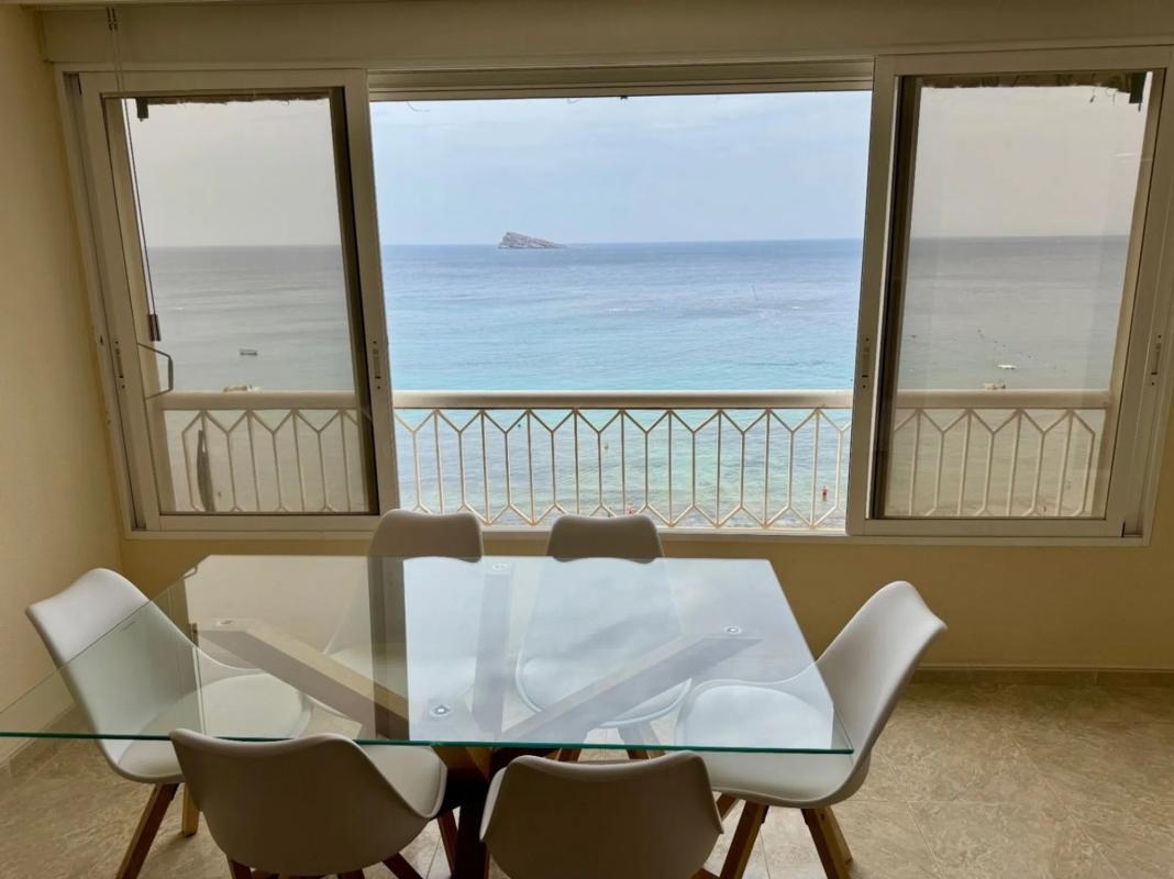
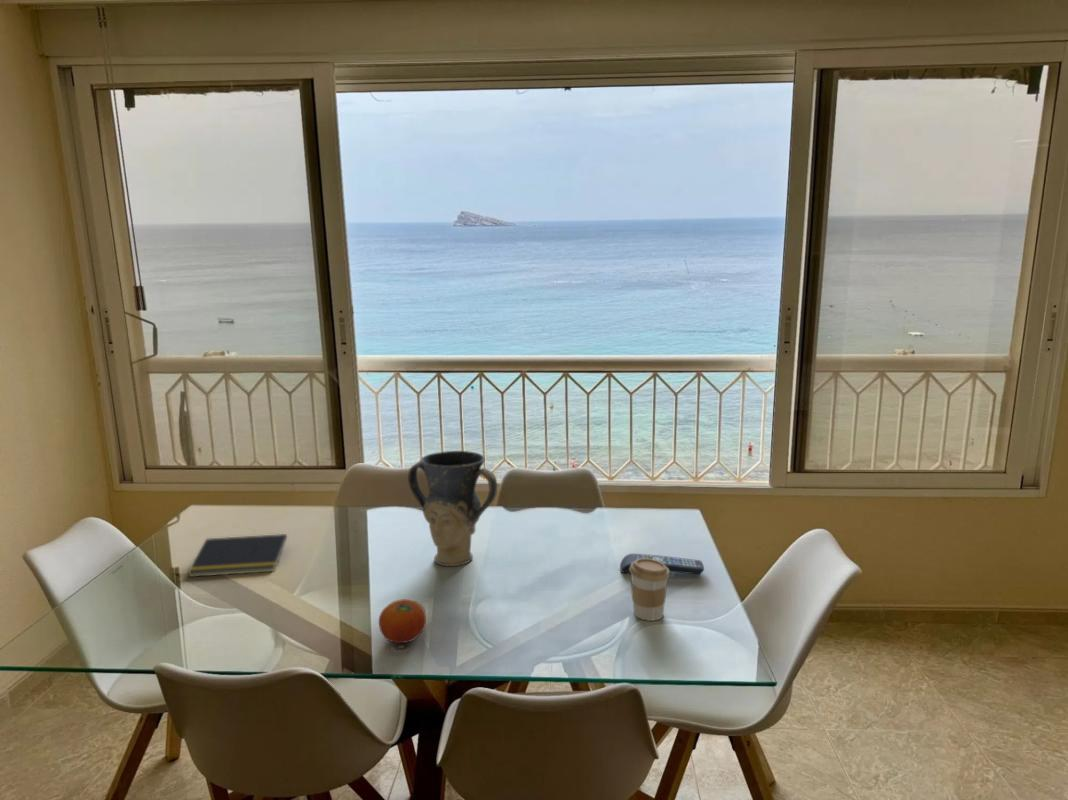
+ vase (453, 508)
+ fruit (402, 621)
+ remote control (661, 562)
+ coffee cup (649, 588)
+ notepad (239, 554)
